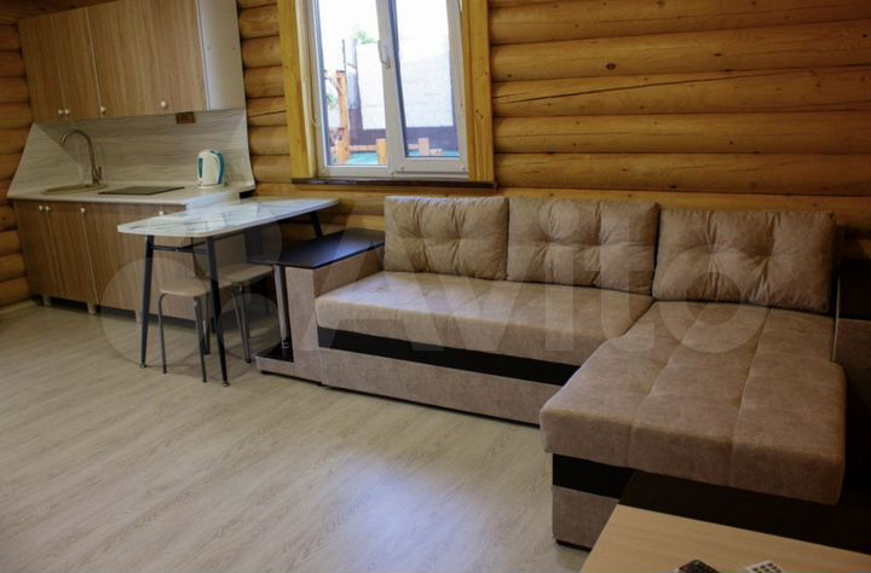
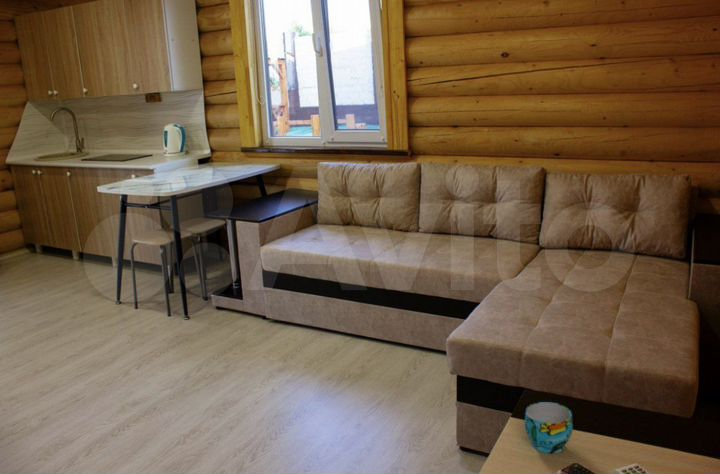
+ cup (547, 427)
